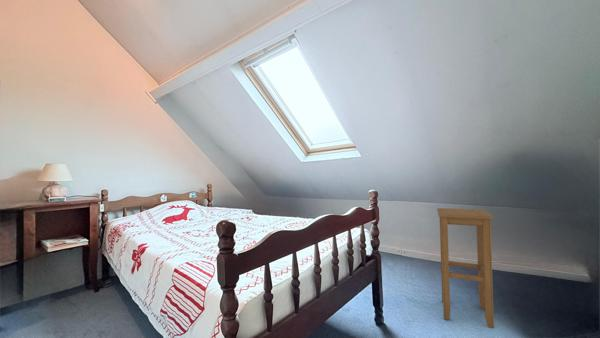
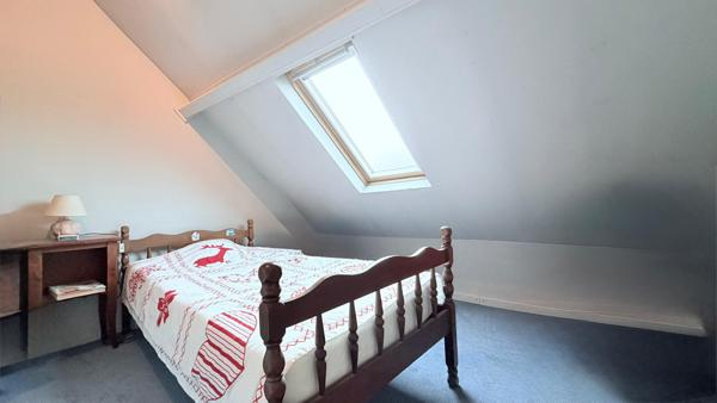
- stool (463, 263)
